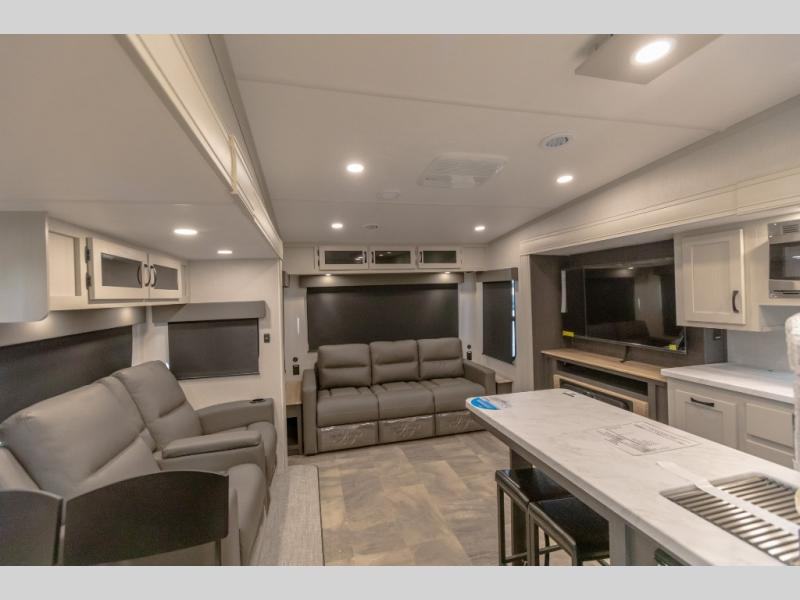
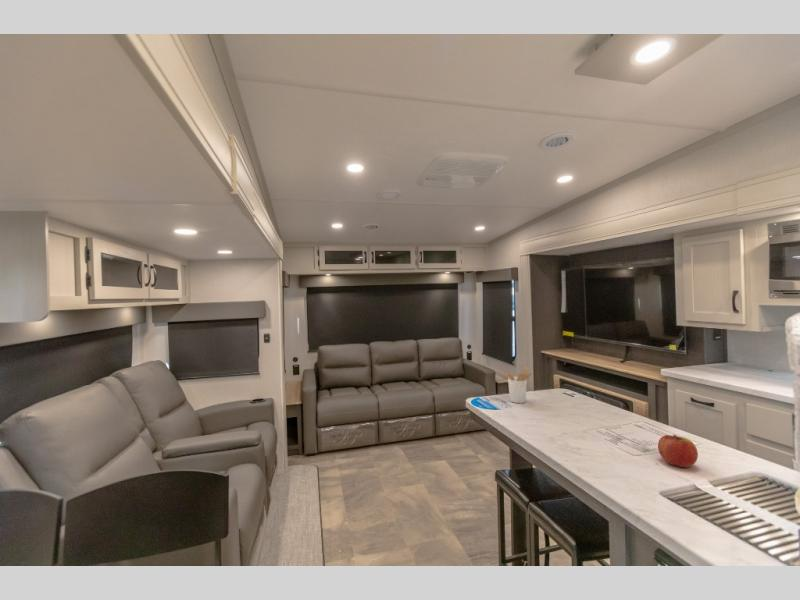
+ fruit (677, 448)
+ utensil holder (520, 385)
